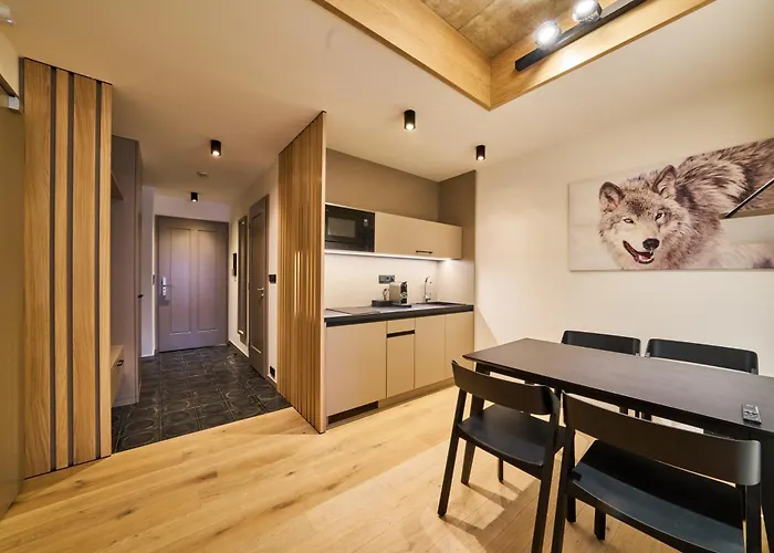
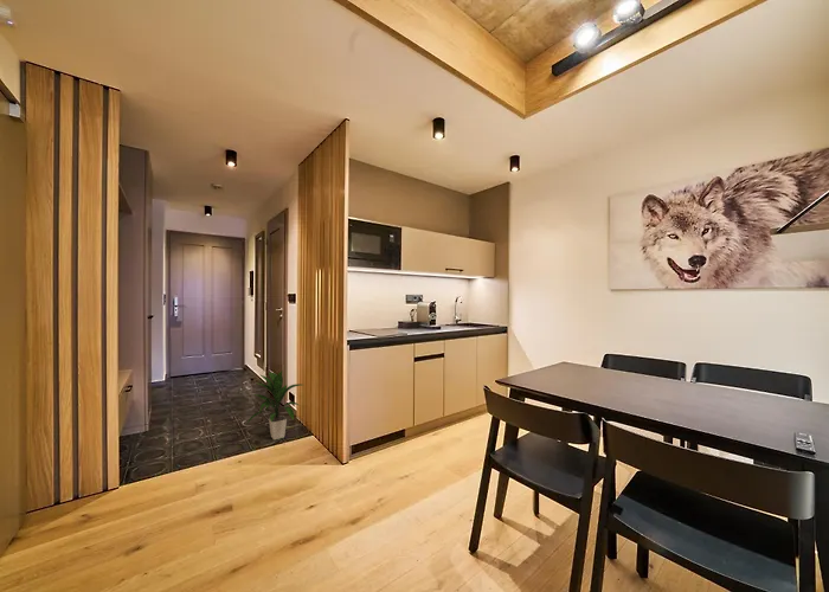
+ indoor plant (274, 403)
